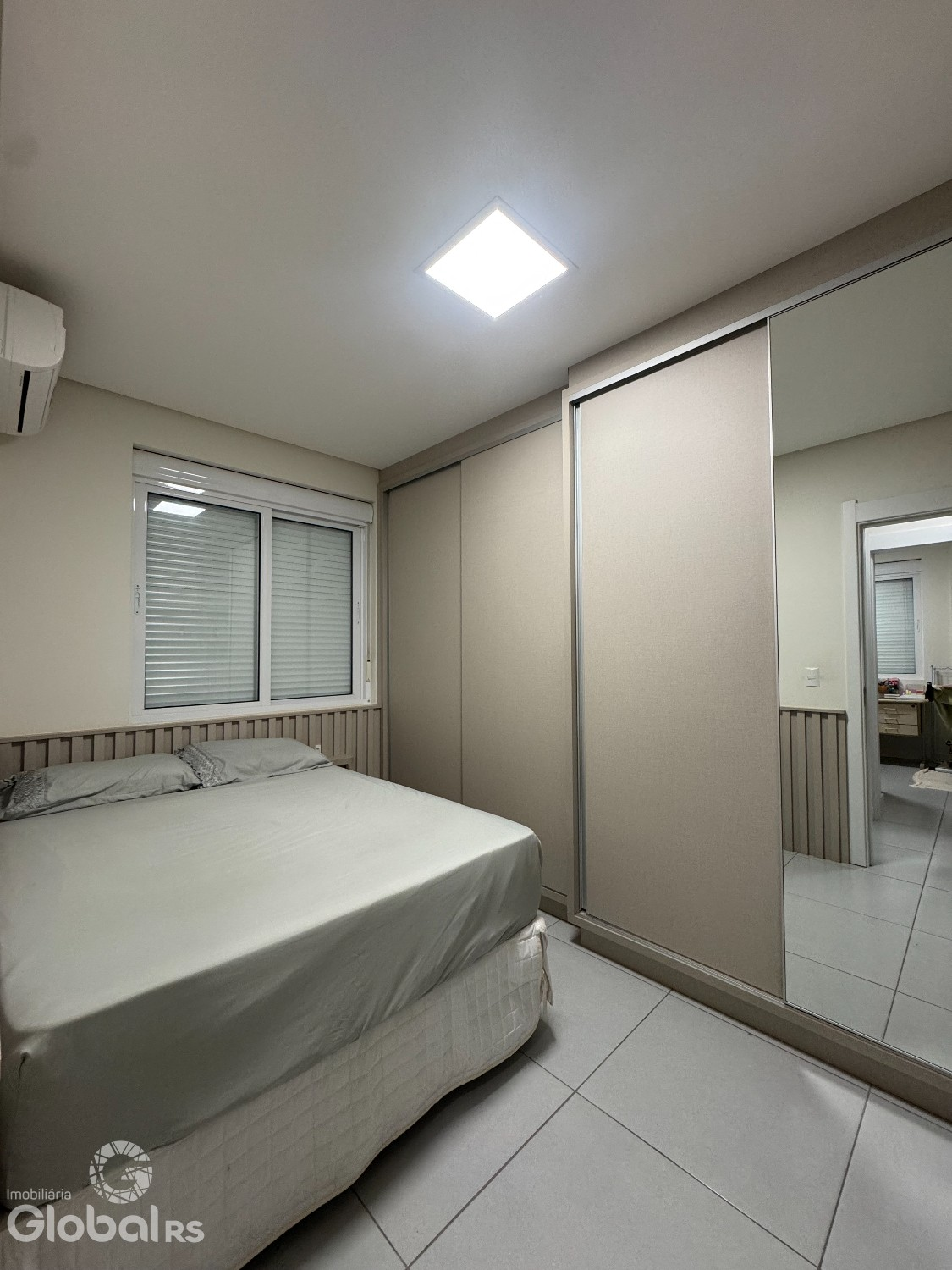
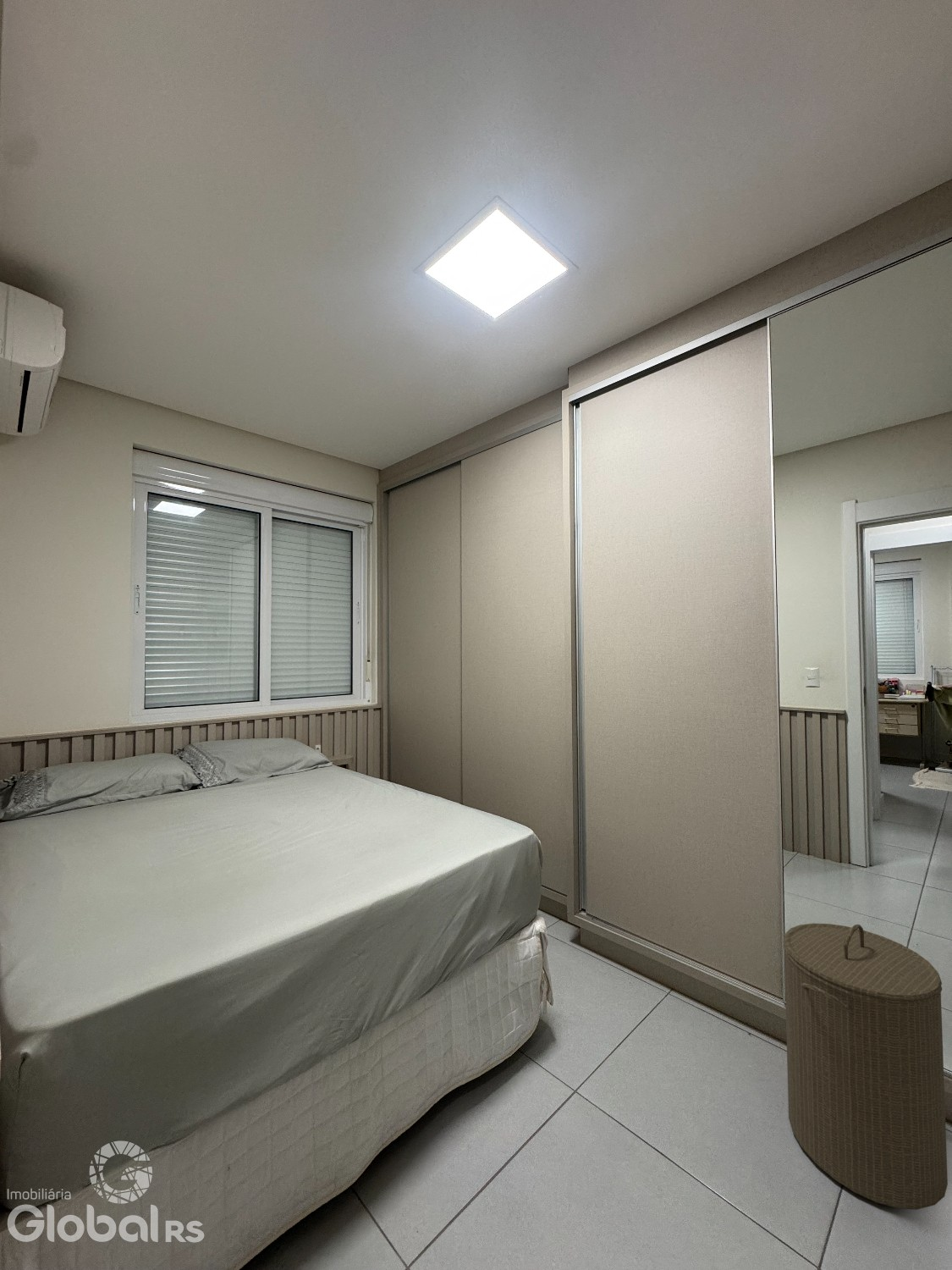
+ laundry hamper (859, 1034)
